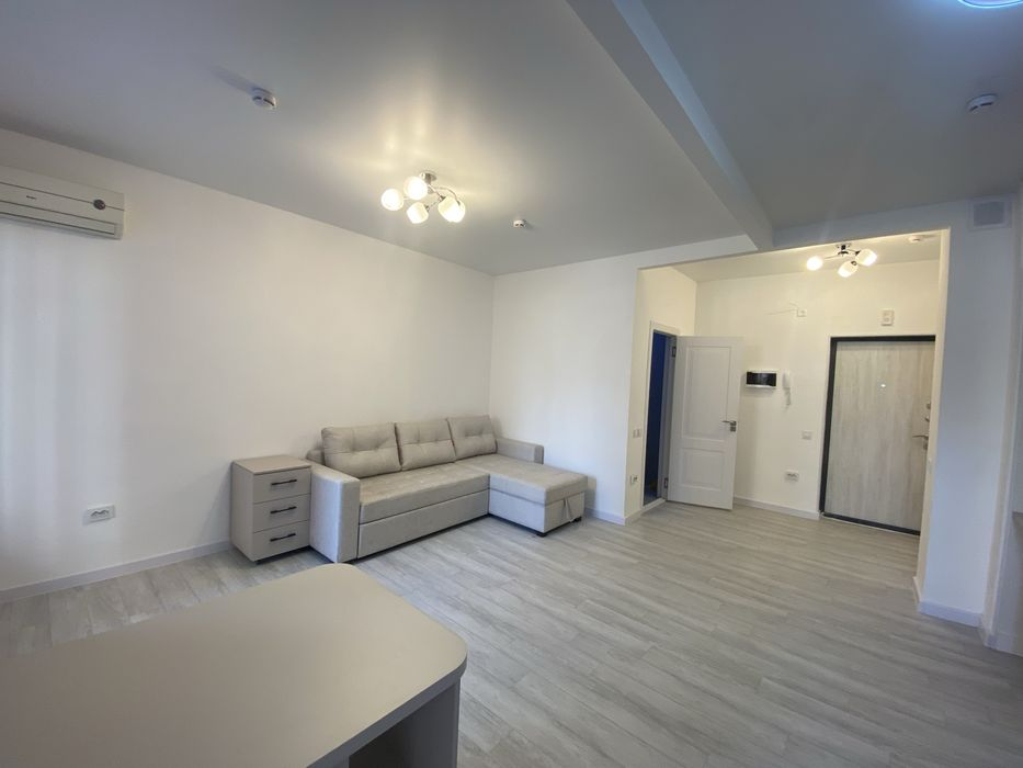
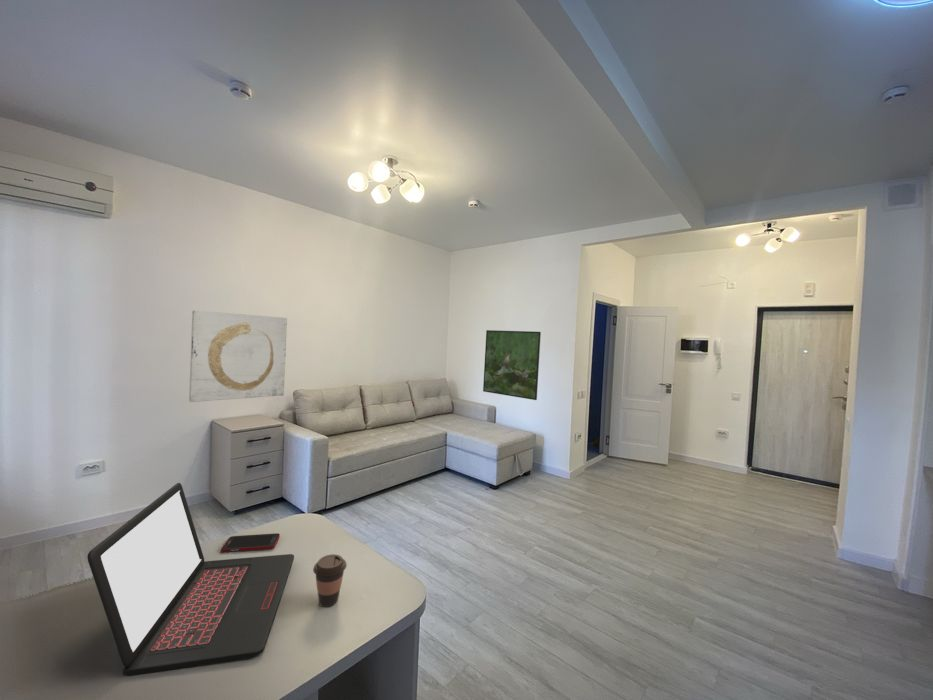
+ wall art (241, 356)
+ cell phone (251, 542)
+ coffee cup (329, 580)
+ laptop (215, 560)
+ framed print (510, 363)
